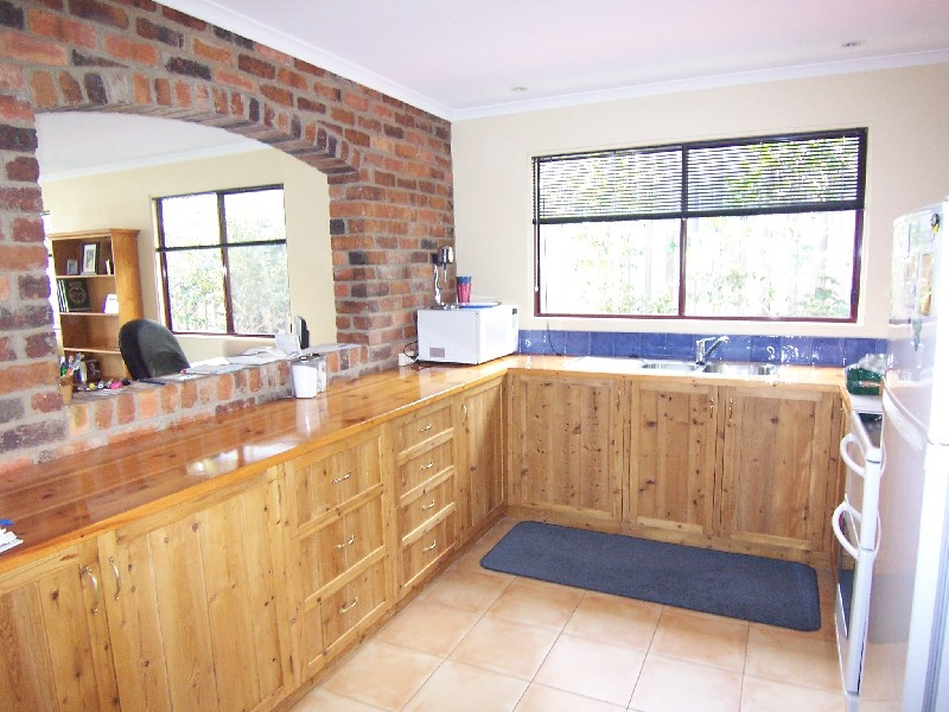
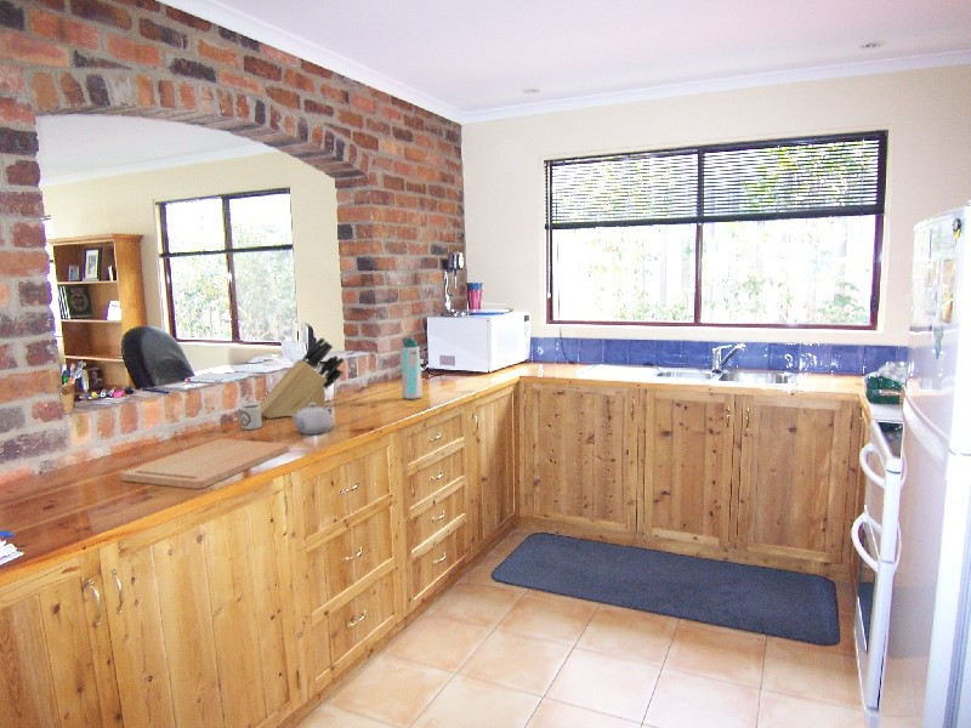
+ cutting board (211, 460)
+ water bottle (410, 368)
+ knife block (300, 376)
+ teapot (311, 417)
+ cup (248, 416)
